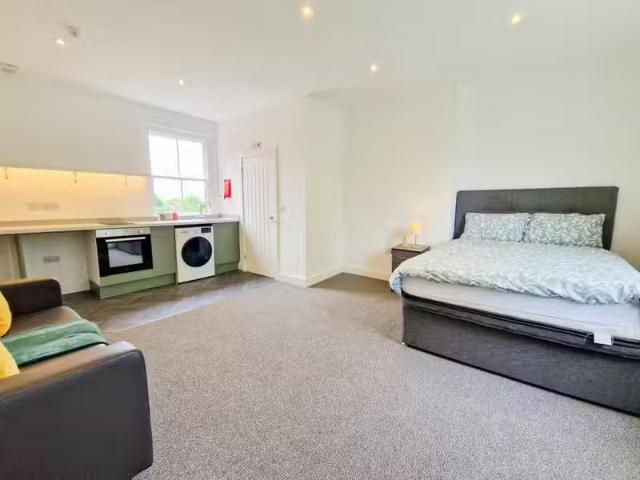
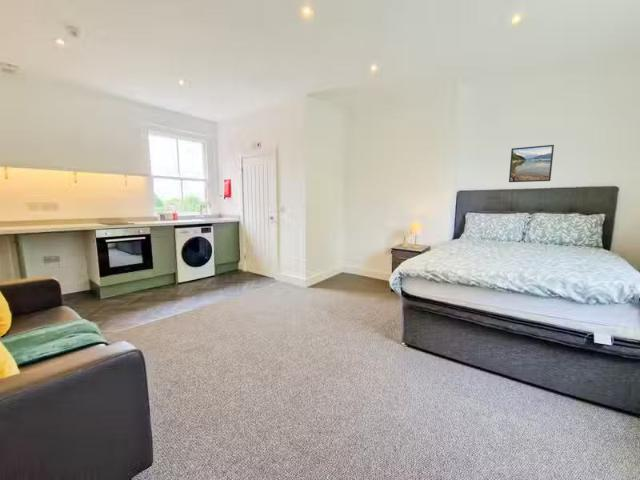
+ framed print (530, 164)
